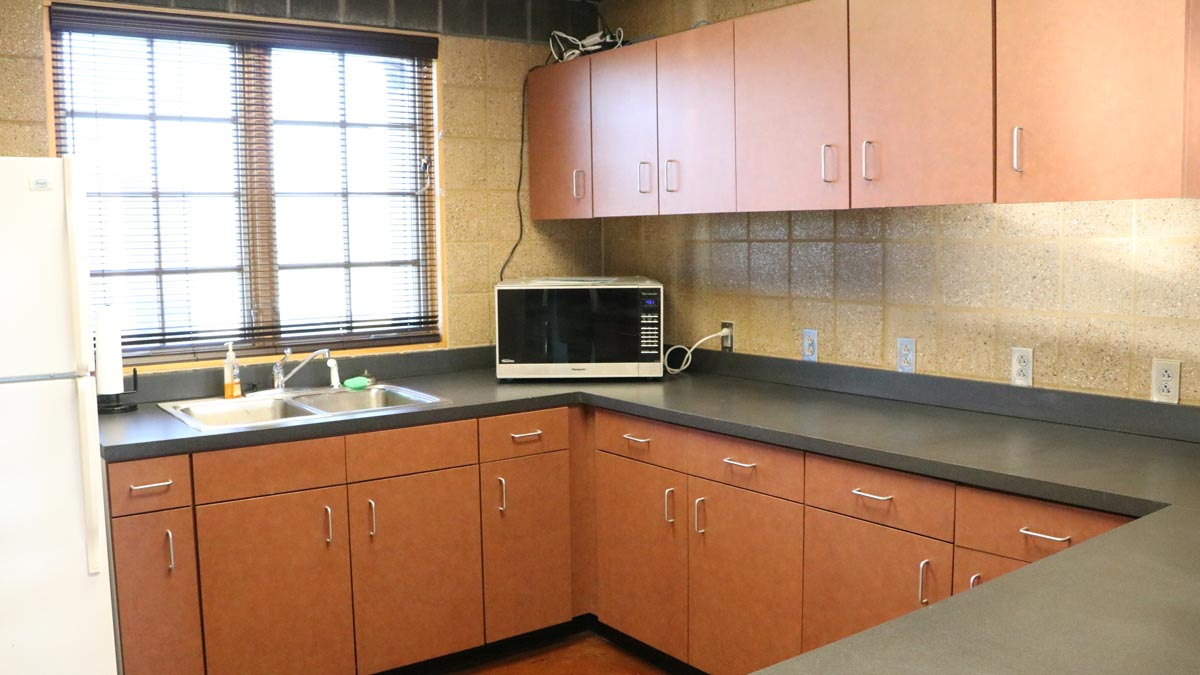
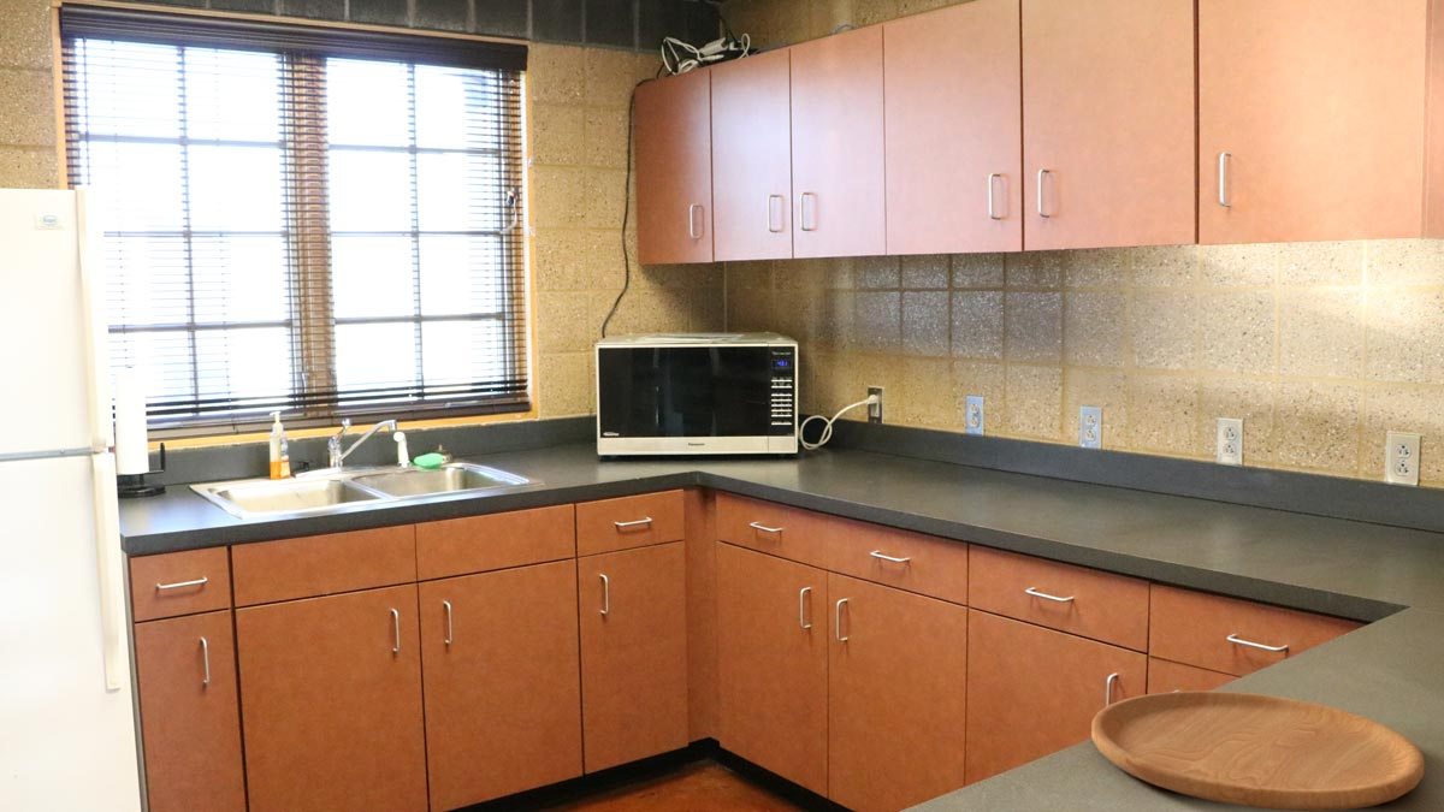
+ cutting board (1249, 745)
